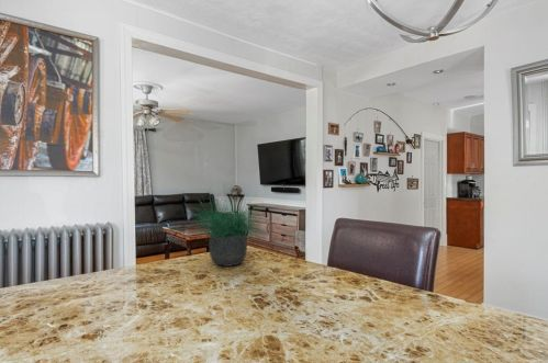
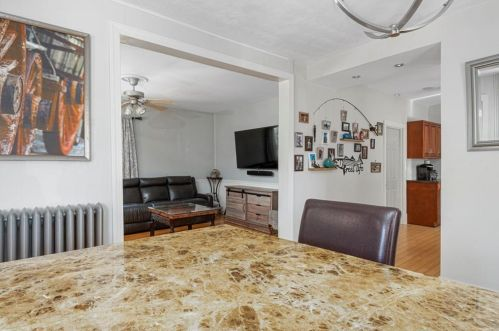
- potted plant (228, 220)
